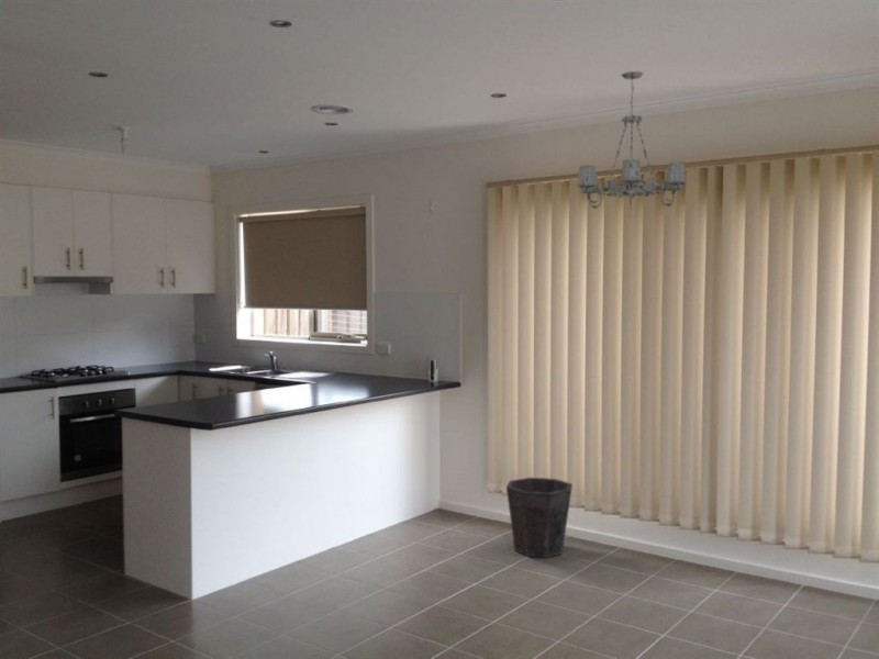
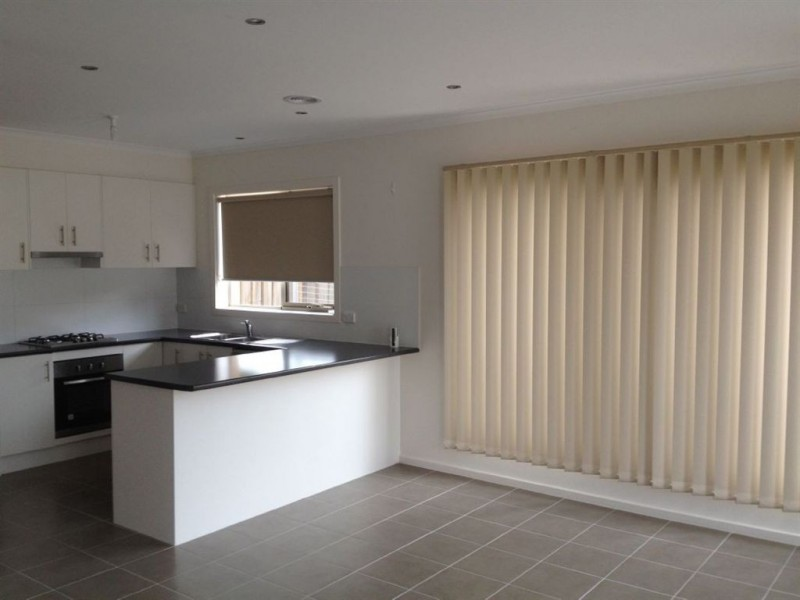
- chandelier (631, 139)
- waste bin (538, 517)
